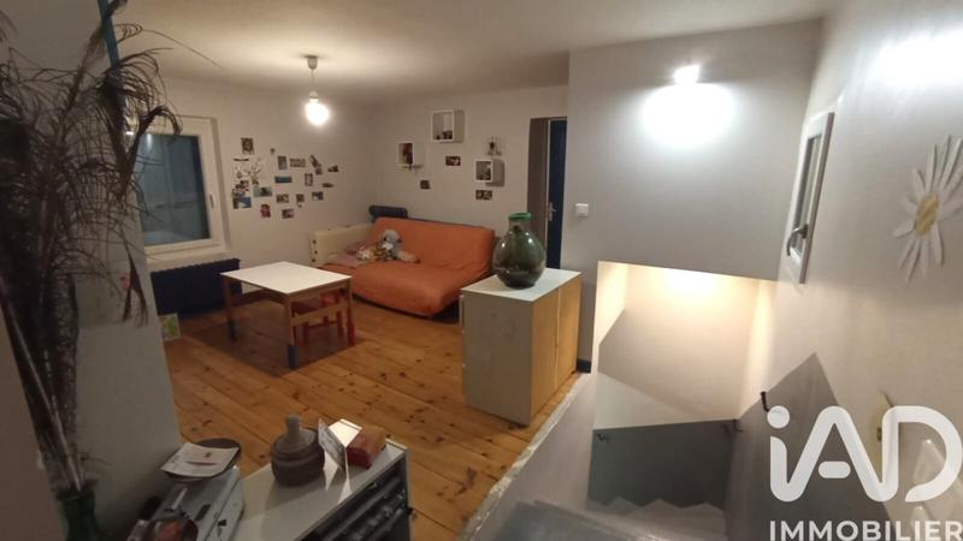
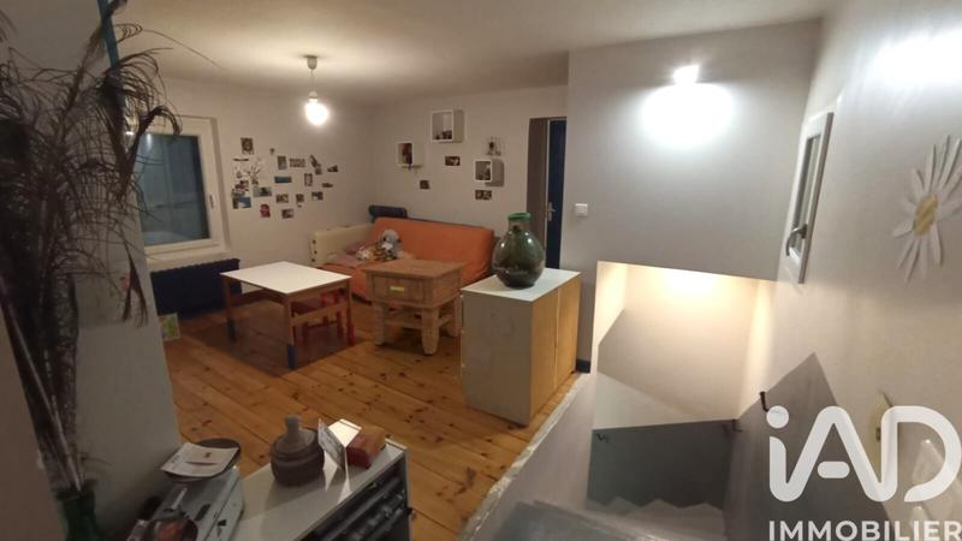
+ side table (416, 303)
